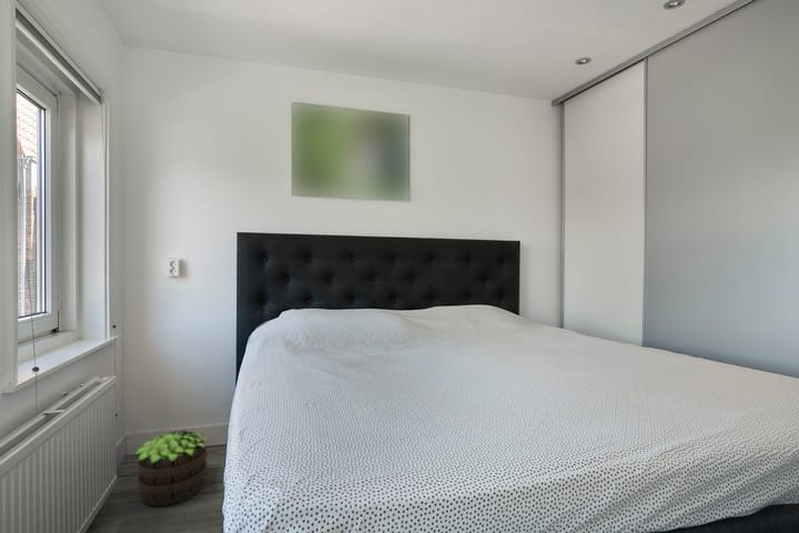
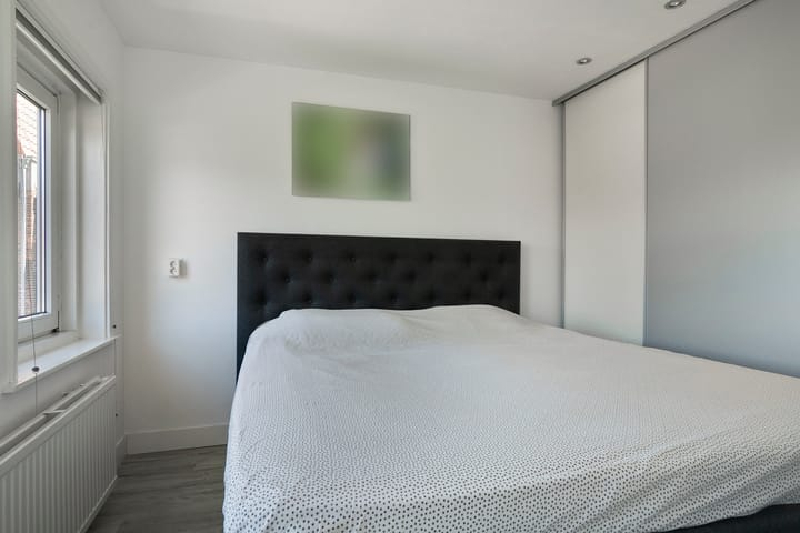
- potted plant (173, 462)
